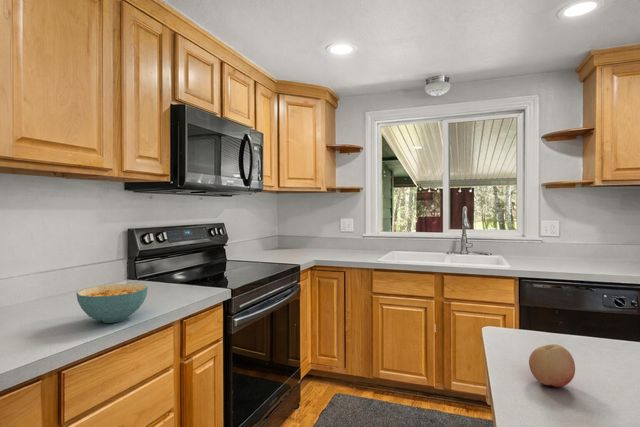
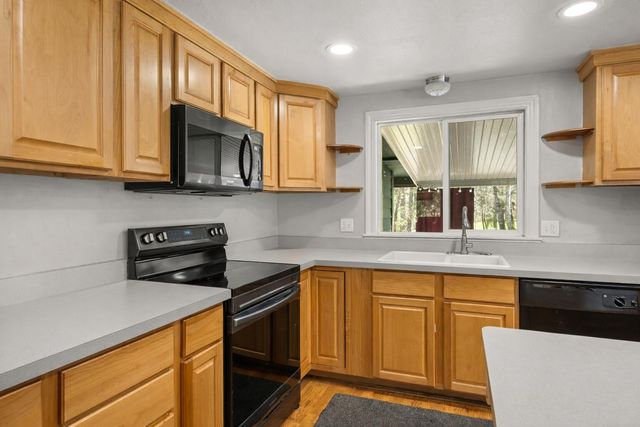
- cereal bowl (113, 304)
- fruit (551, 364)
